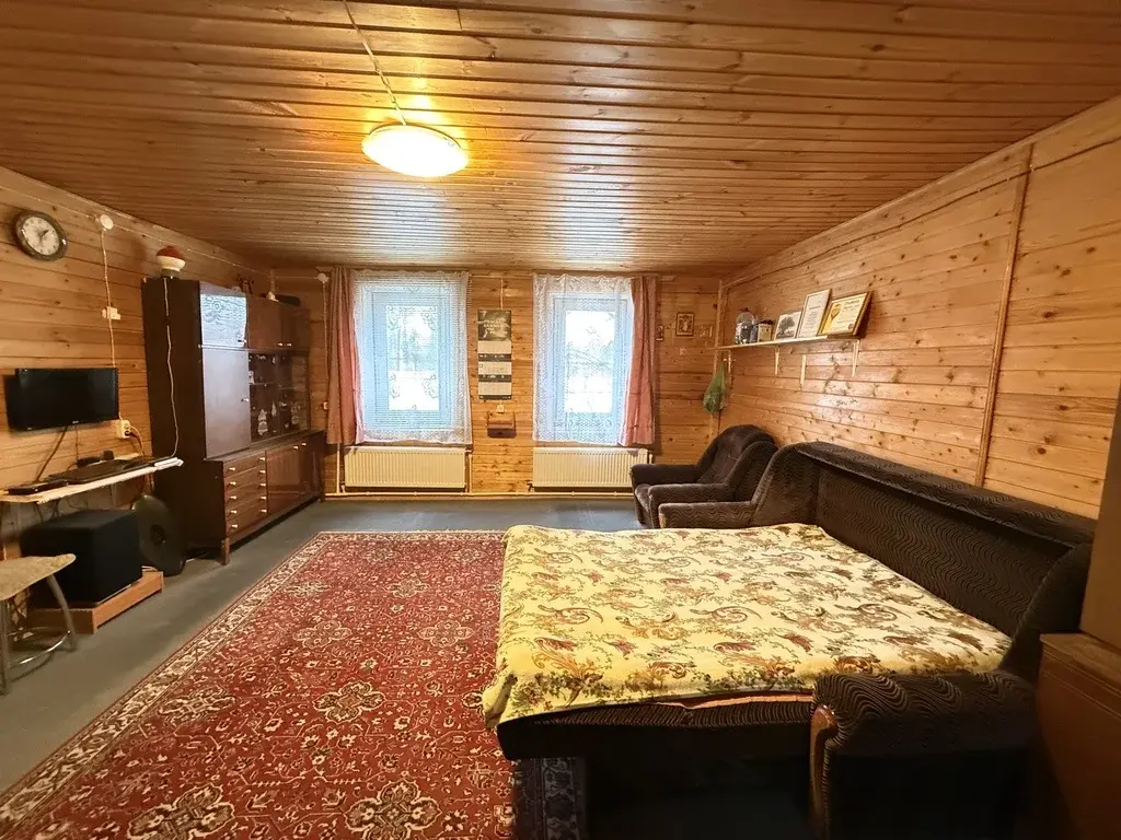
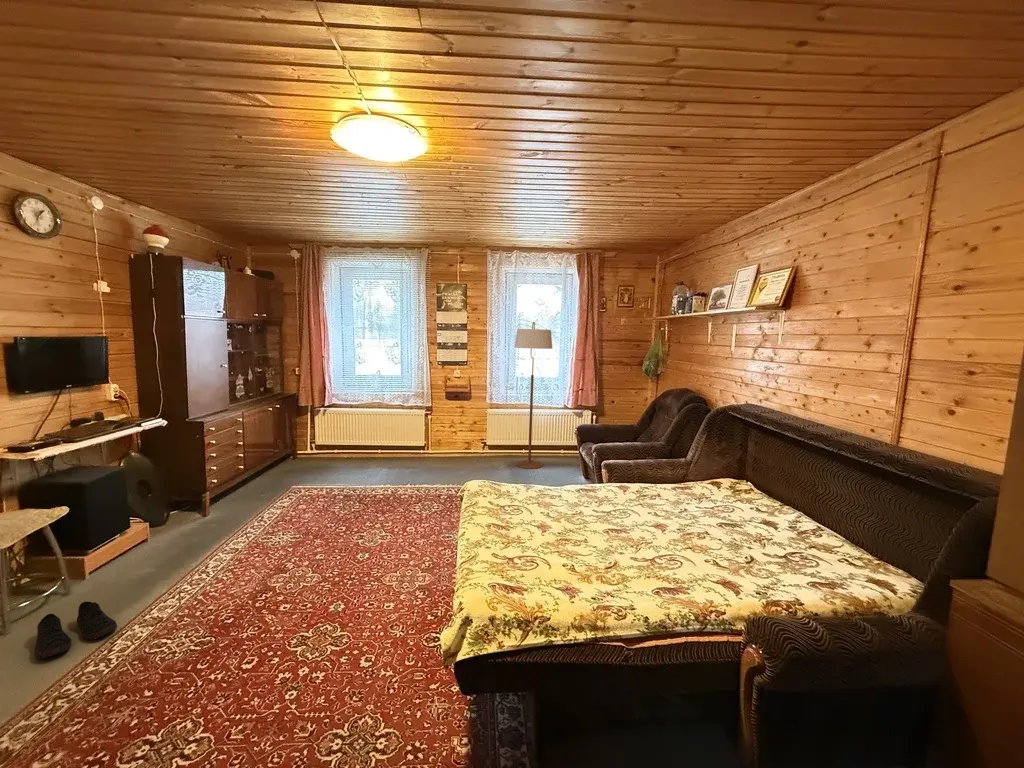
+ floor lamp (531, 394)
+ shoe (77, 623)
